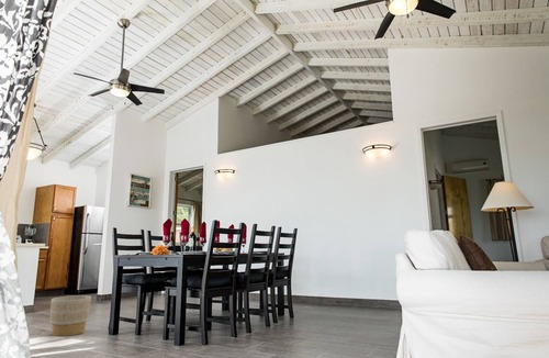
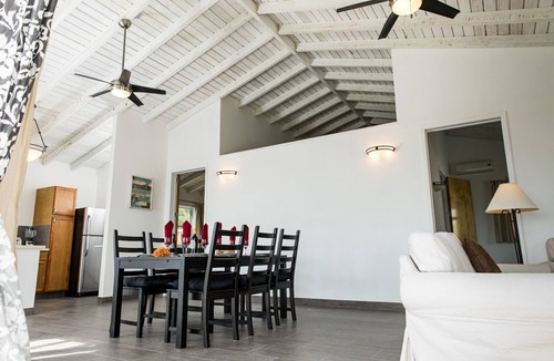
- planter (69, 315)
